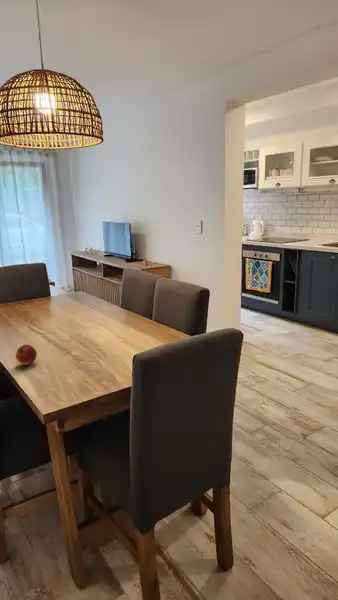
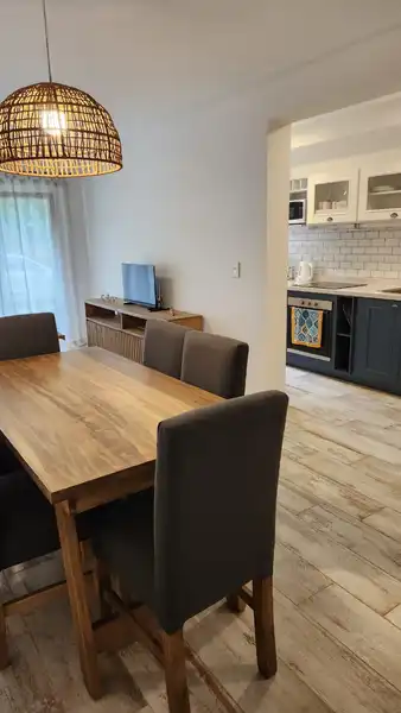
- apple (26, 354)
